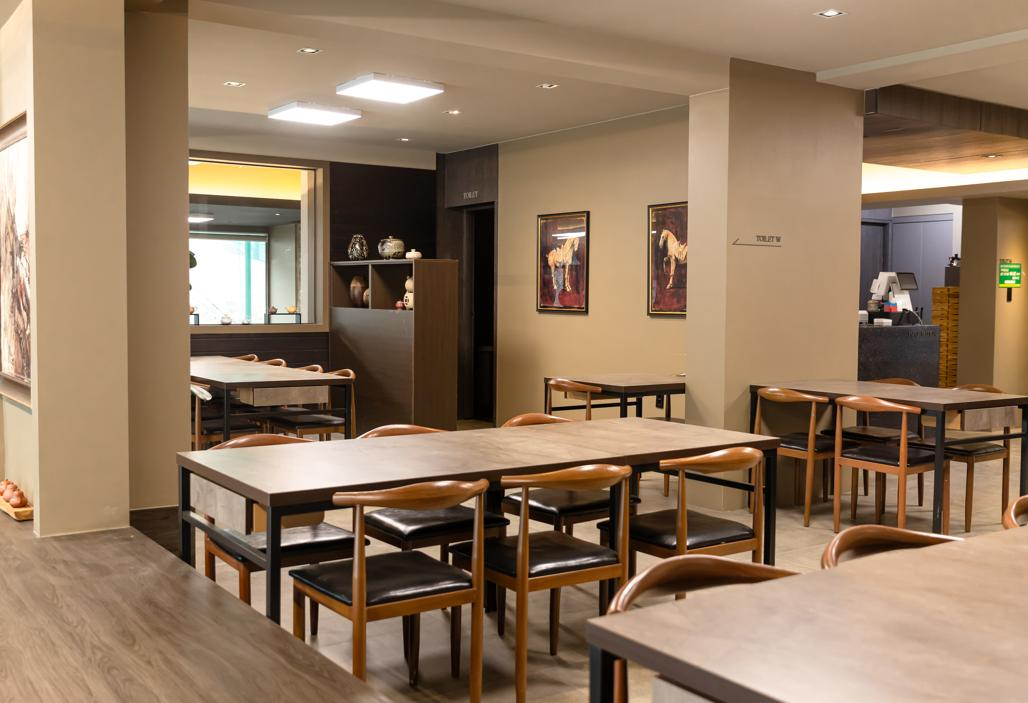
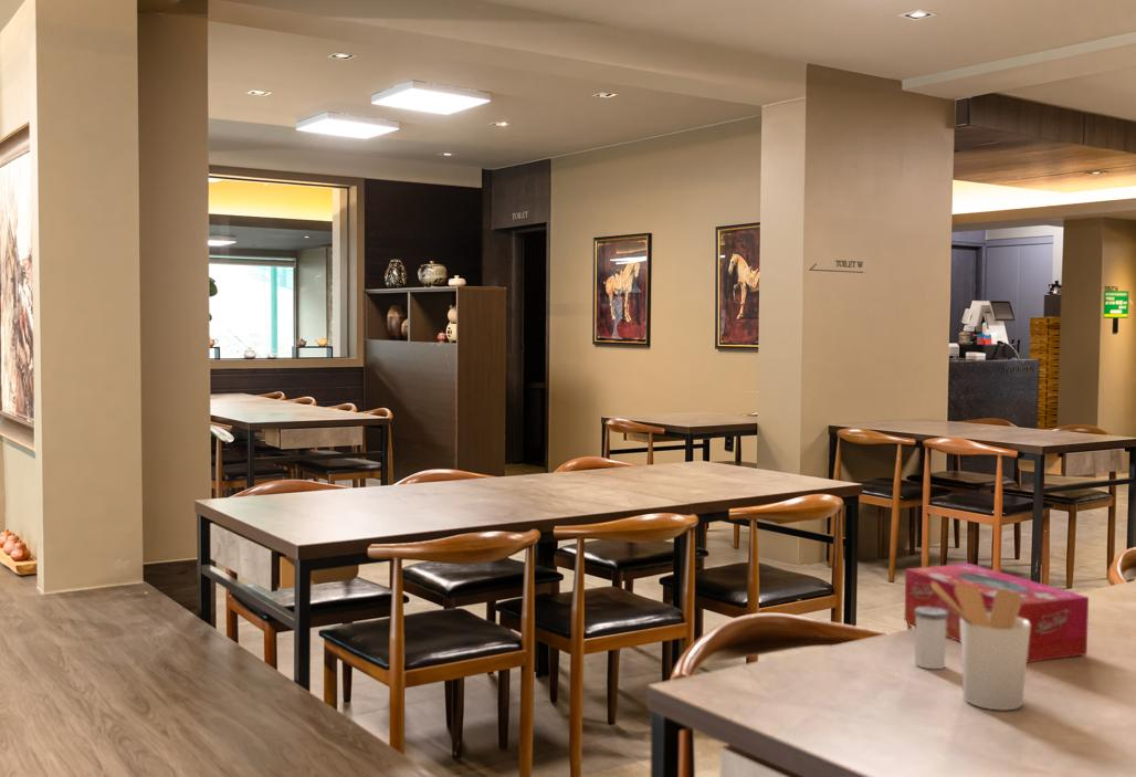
+ salt shaker (930, 638)
+ tissue box (991, 609)
+ utensil holder (976, 640)
